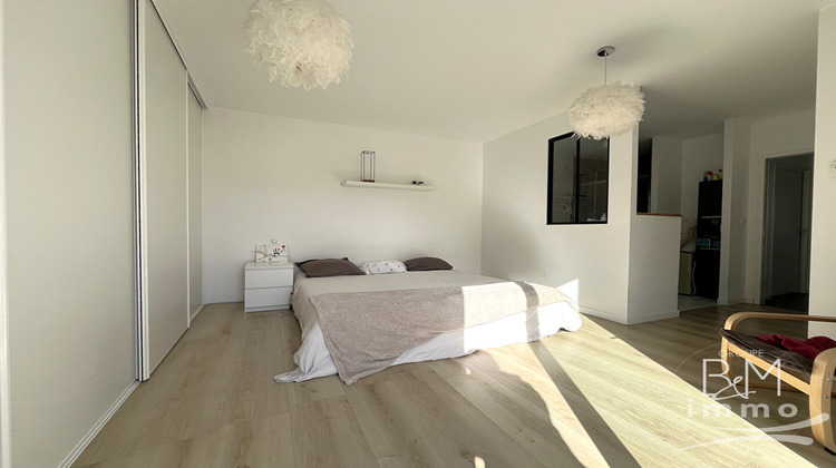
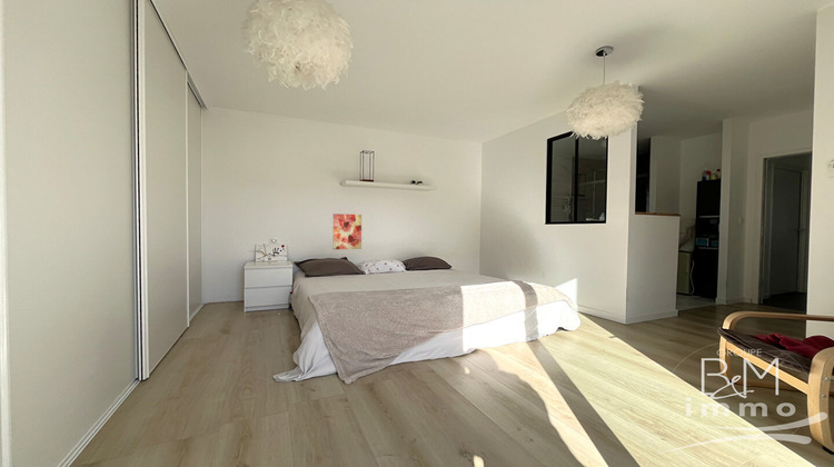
+ wall art (347, 231)
